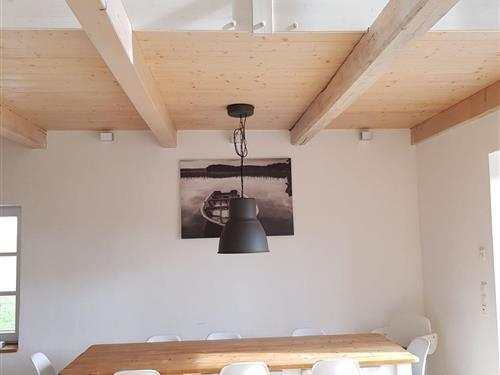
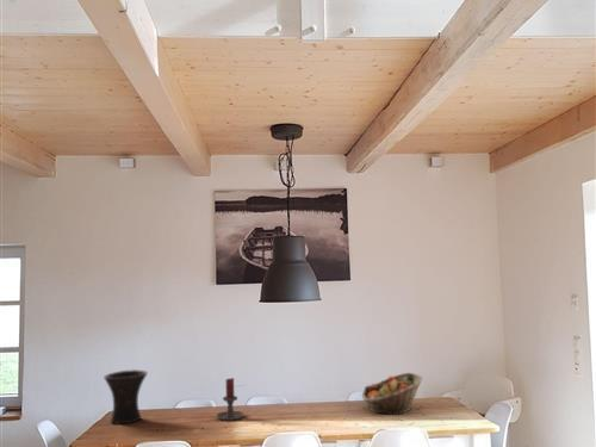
+ candle holder (230, 397)
+ fruit basket (392, 392)
+ vase (125, 397)
